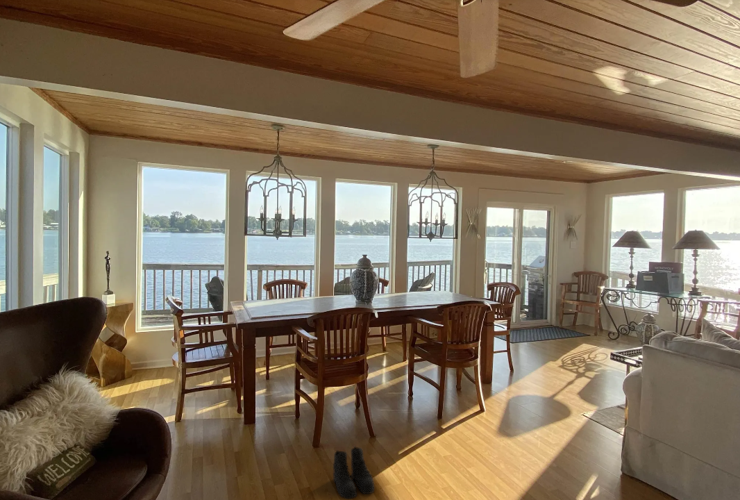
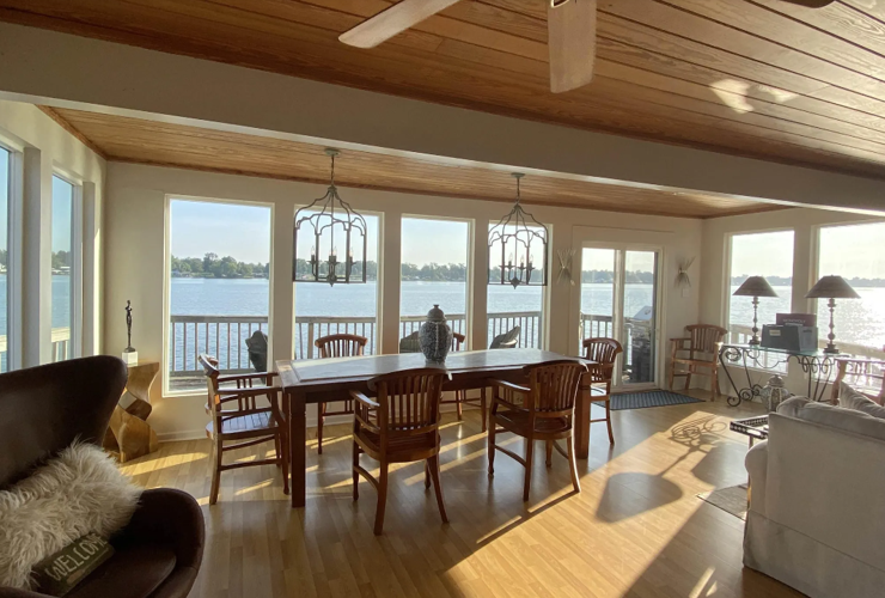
- boots (353, 469)
